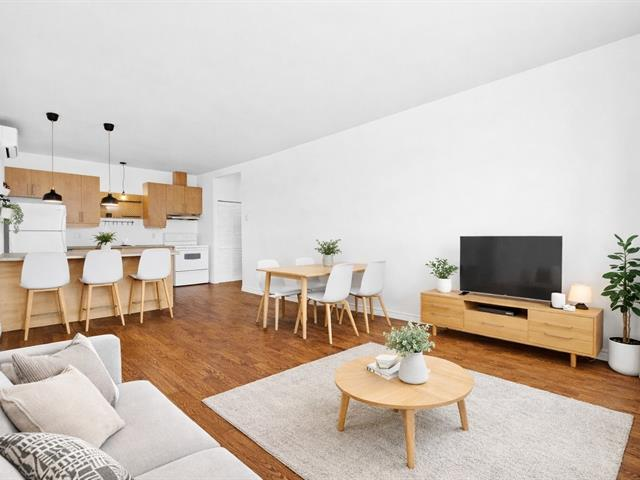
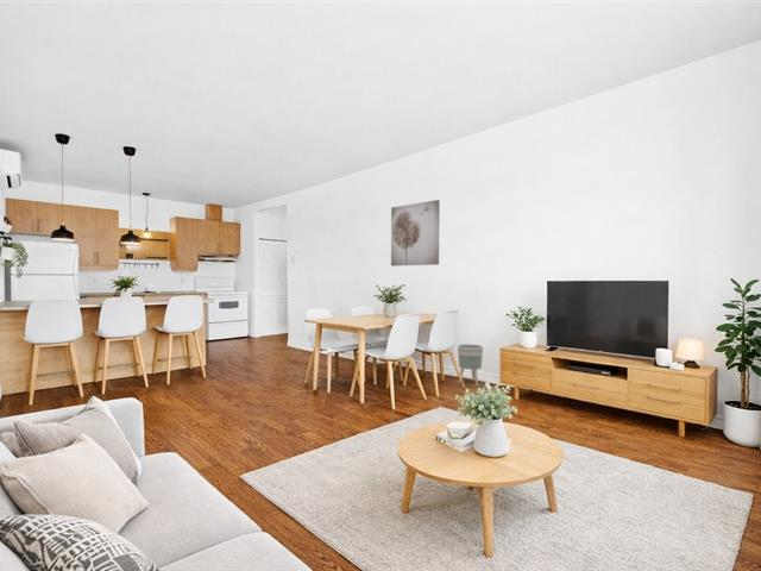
+ planter (470, 364)
+ wall art (414, 234)
